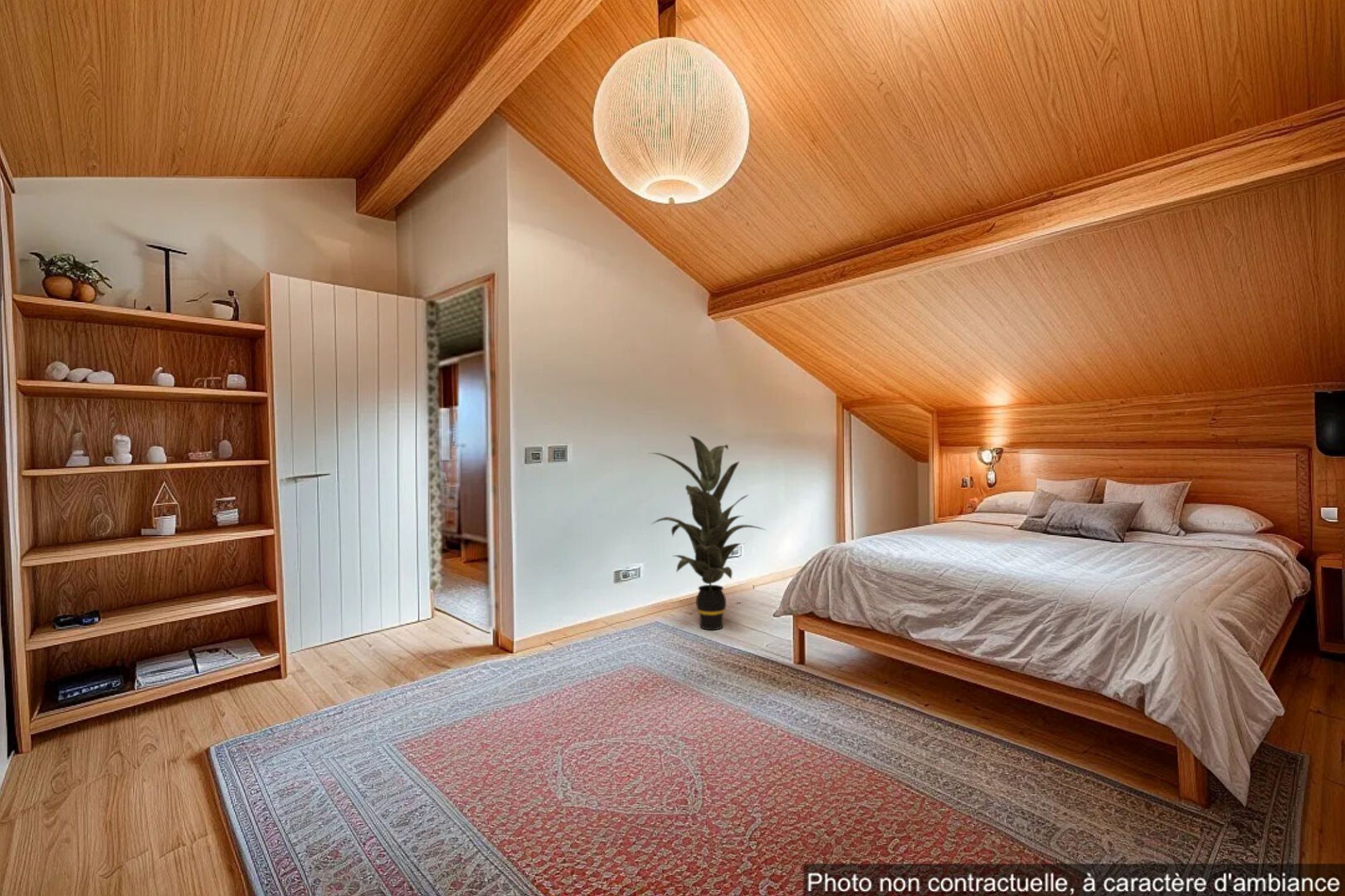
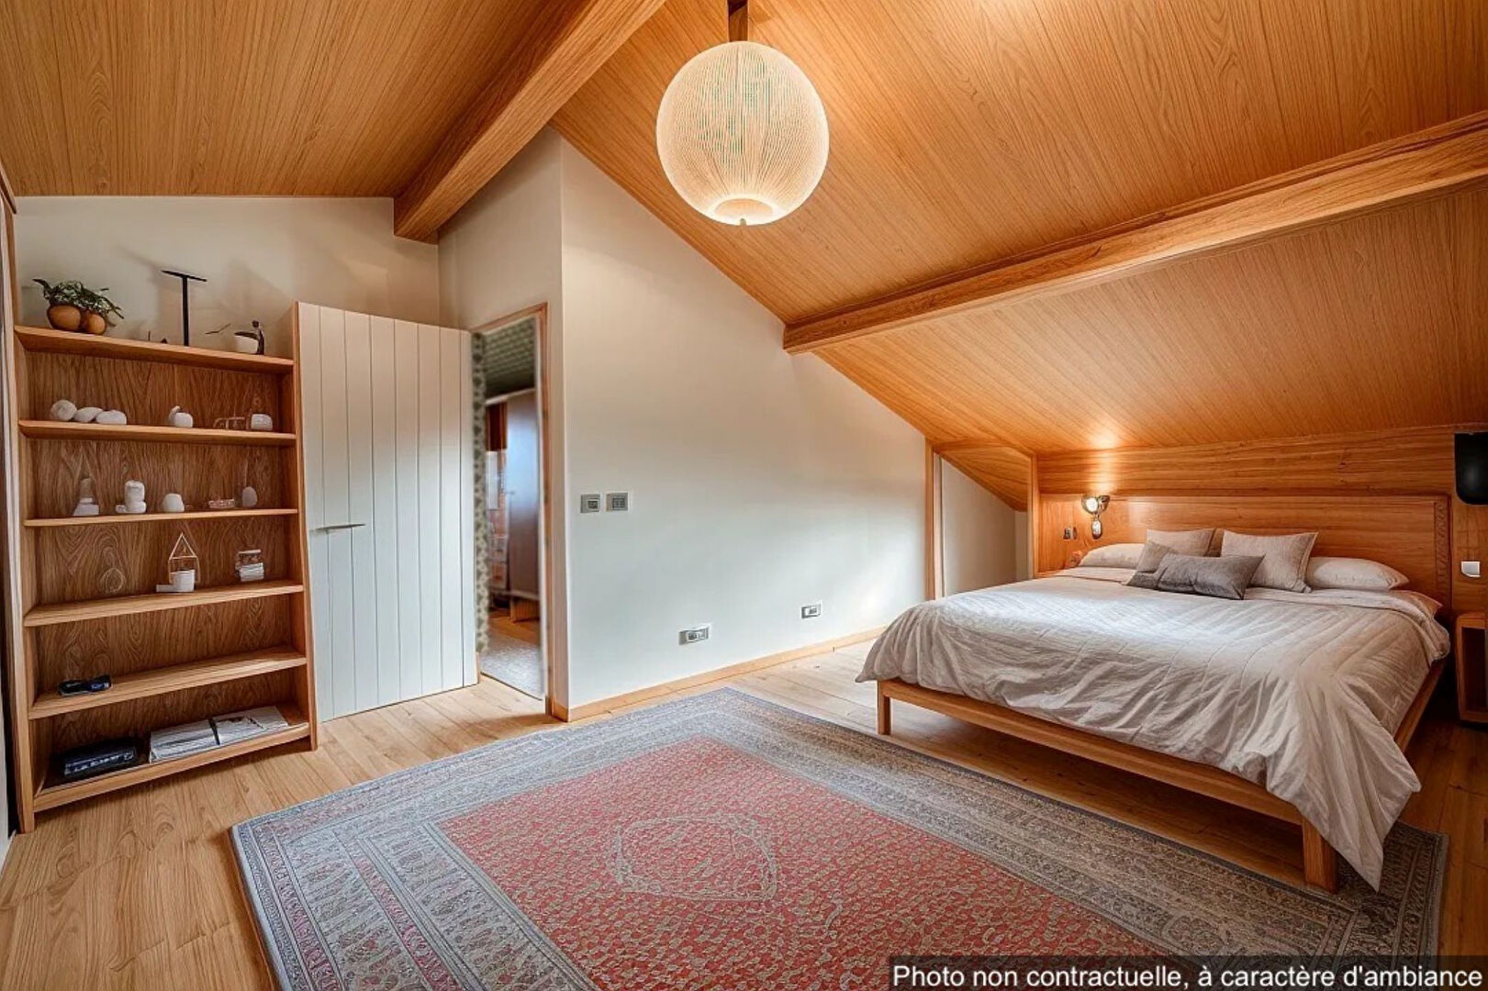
- indoor plant (701, 531)
